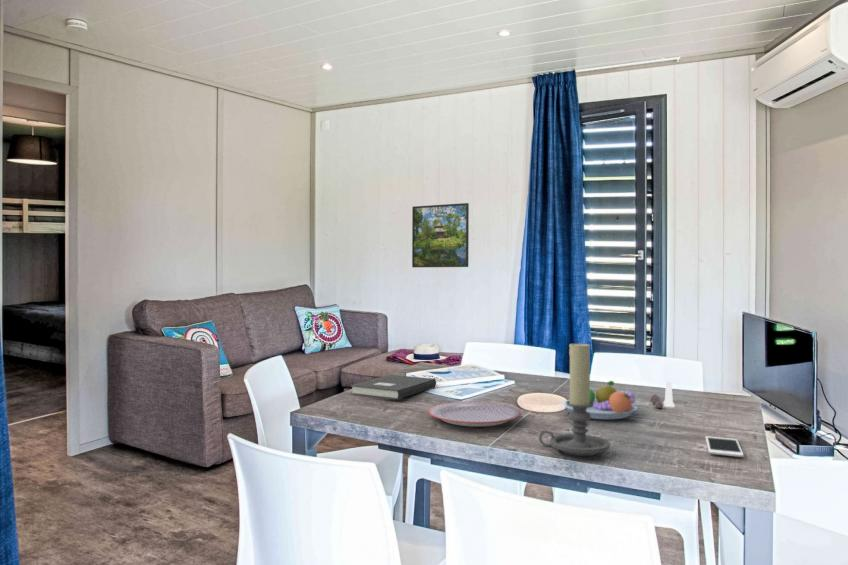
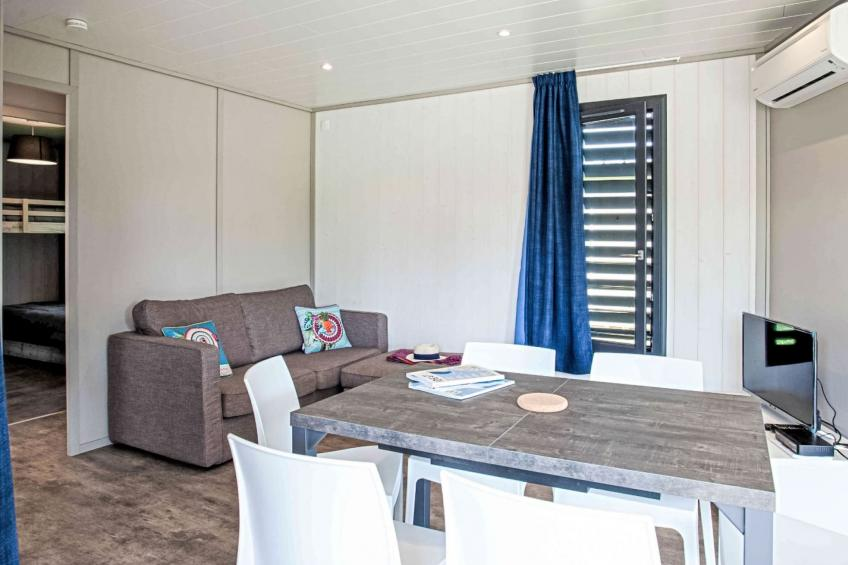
- salt and pepper shaker set (665, 392)
- fruit bowl (598, 397)
- cell phone (723, 446)
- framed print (439, 236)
- plate (474, 414)
- candle holder (573, 395)
- book (394, 386)
